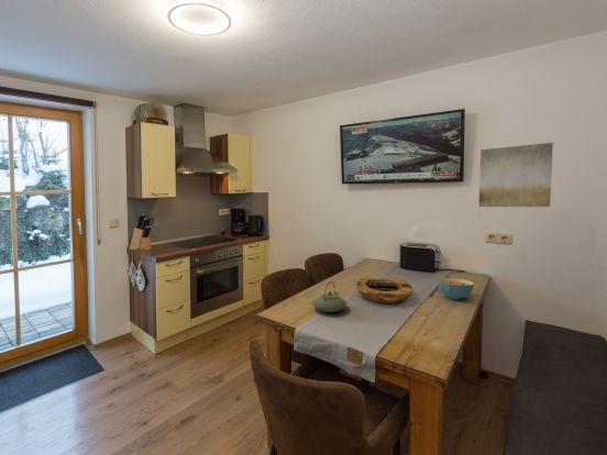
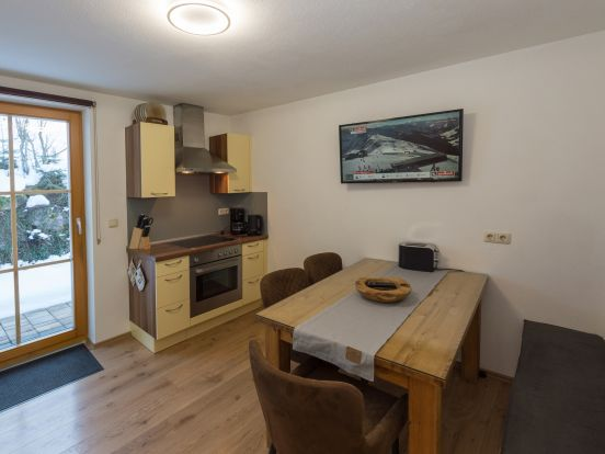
- teapot (330, 295)
- cereal bowl (454, 289)
- wall art (514, 176)
